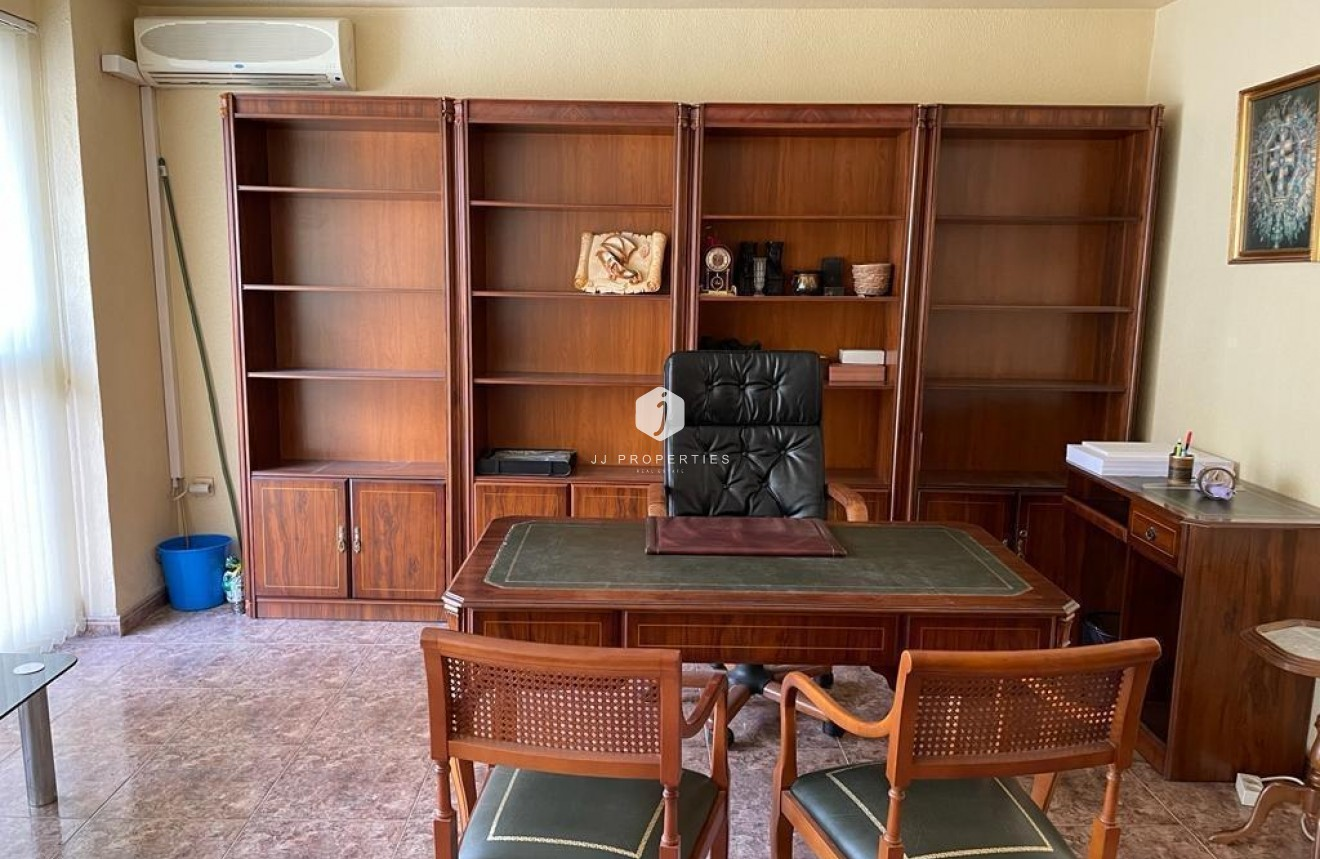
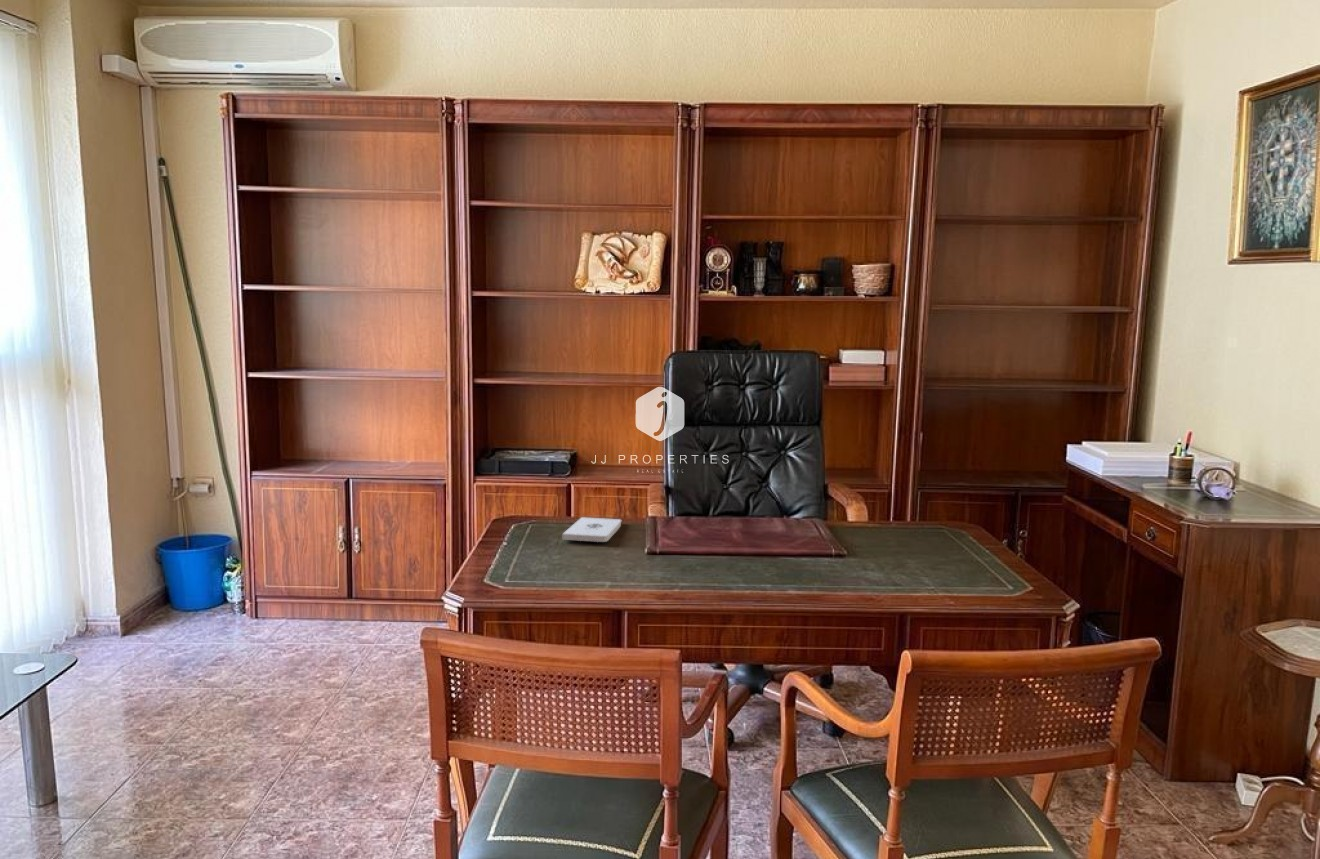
+ notepad (593, 529)
